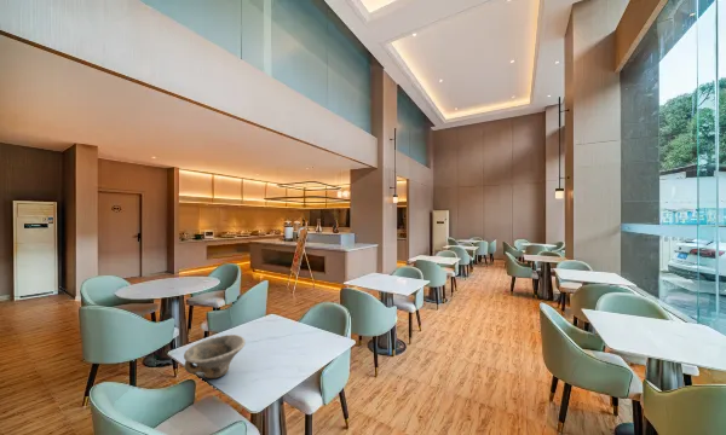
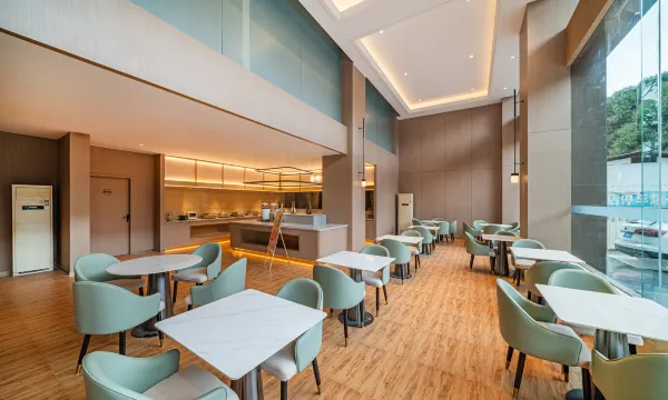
- bowl (215, 359)
